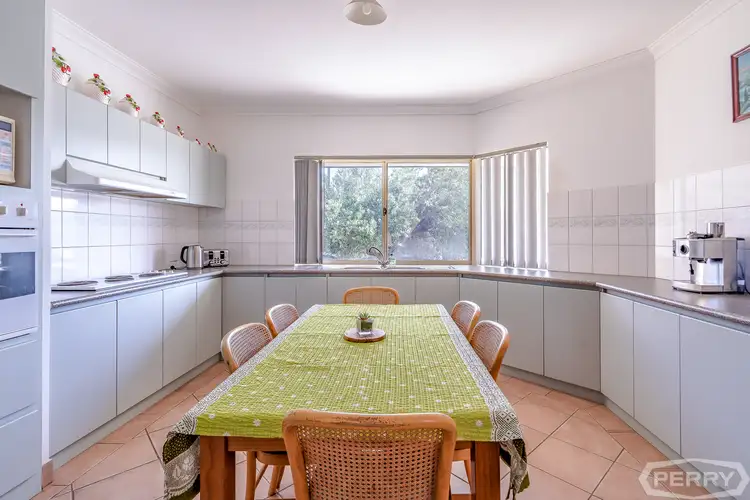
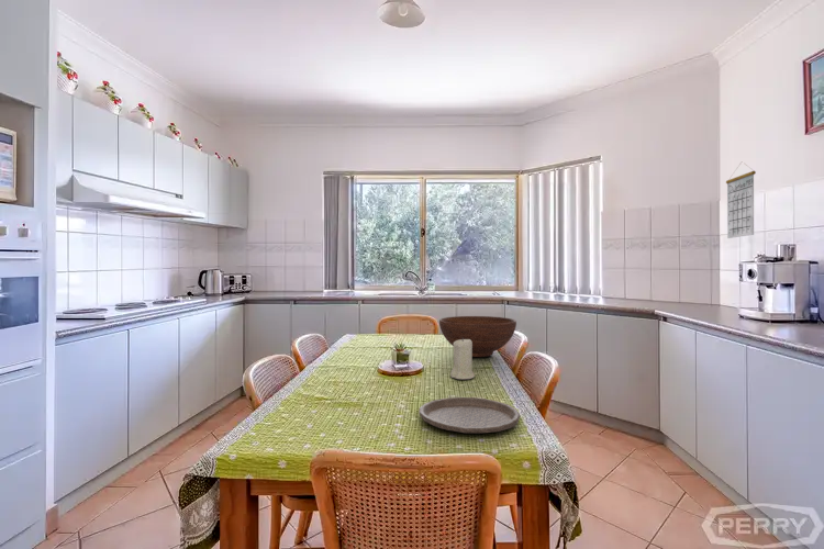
+ fruit bowl (477, 337)
+ calendar (739, 199)
+ candle (463, 357)
+ plate (468, 414)
